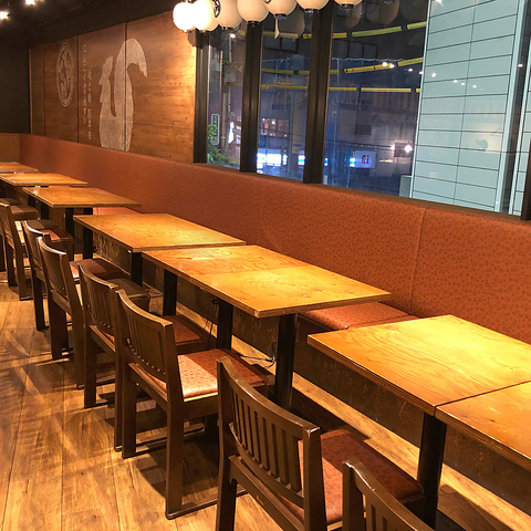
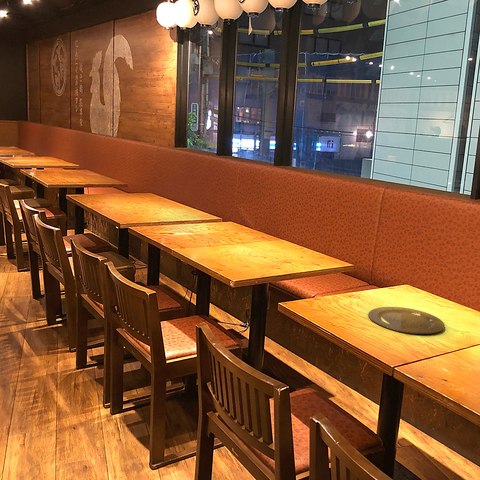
+ plate (405, 319)
